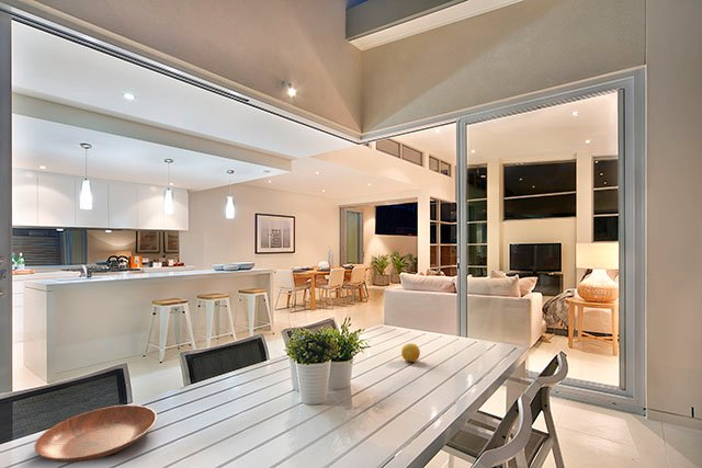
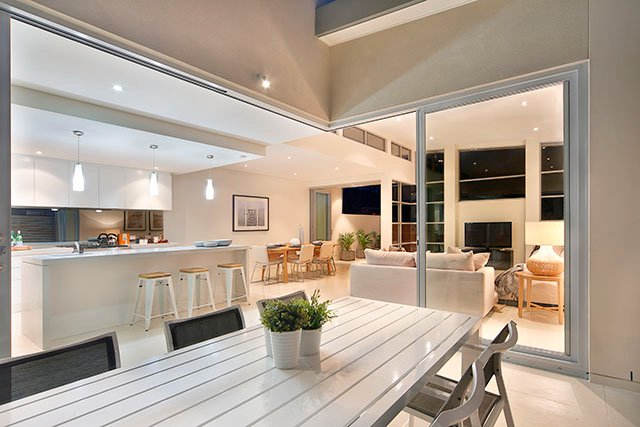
- bowl (100, 434)
- fruit (410, 352)
